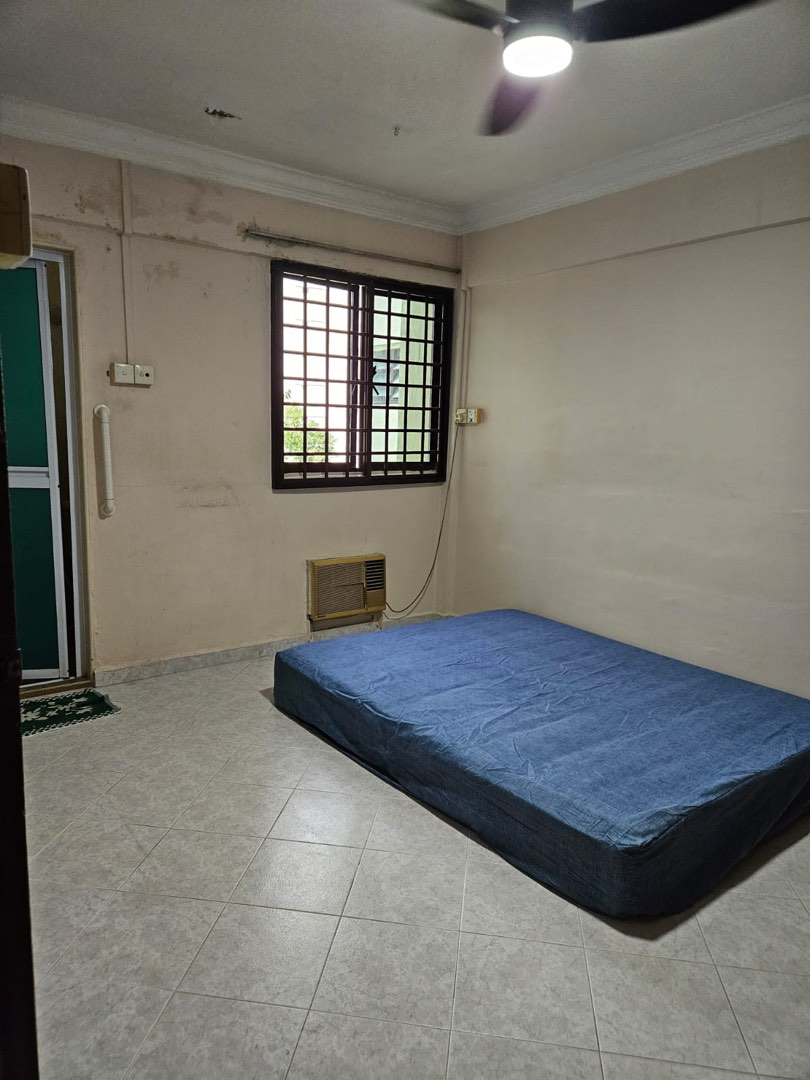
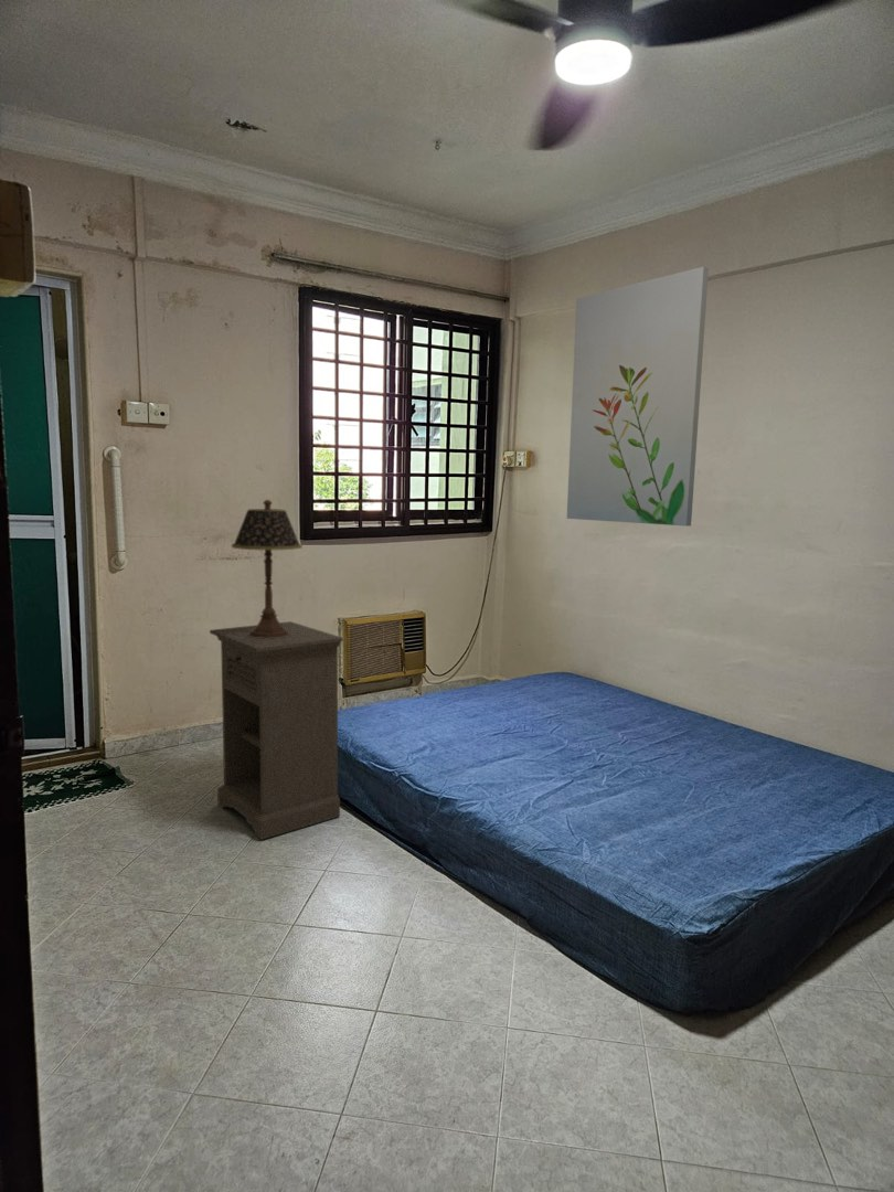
+ table lamp (267, 567)
+ wall art (630, 405)
+ nightstand (276, 723)
